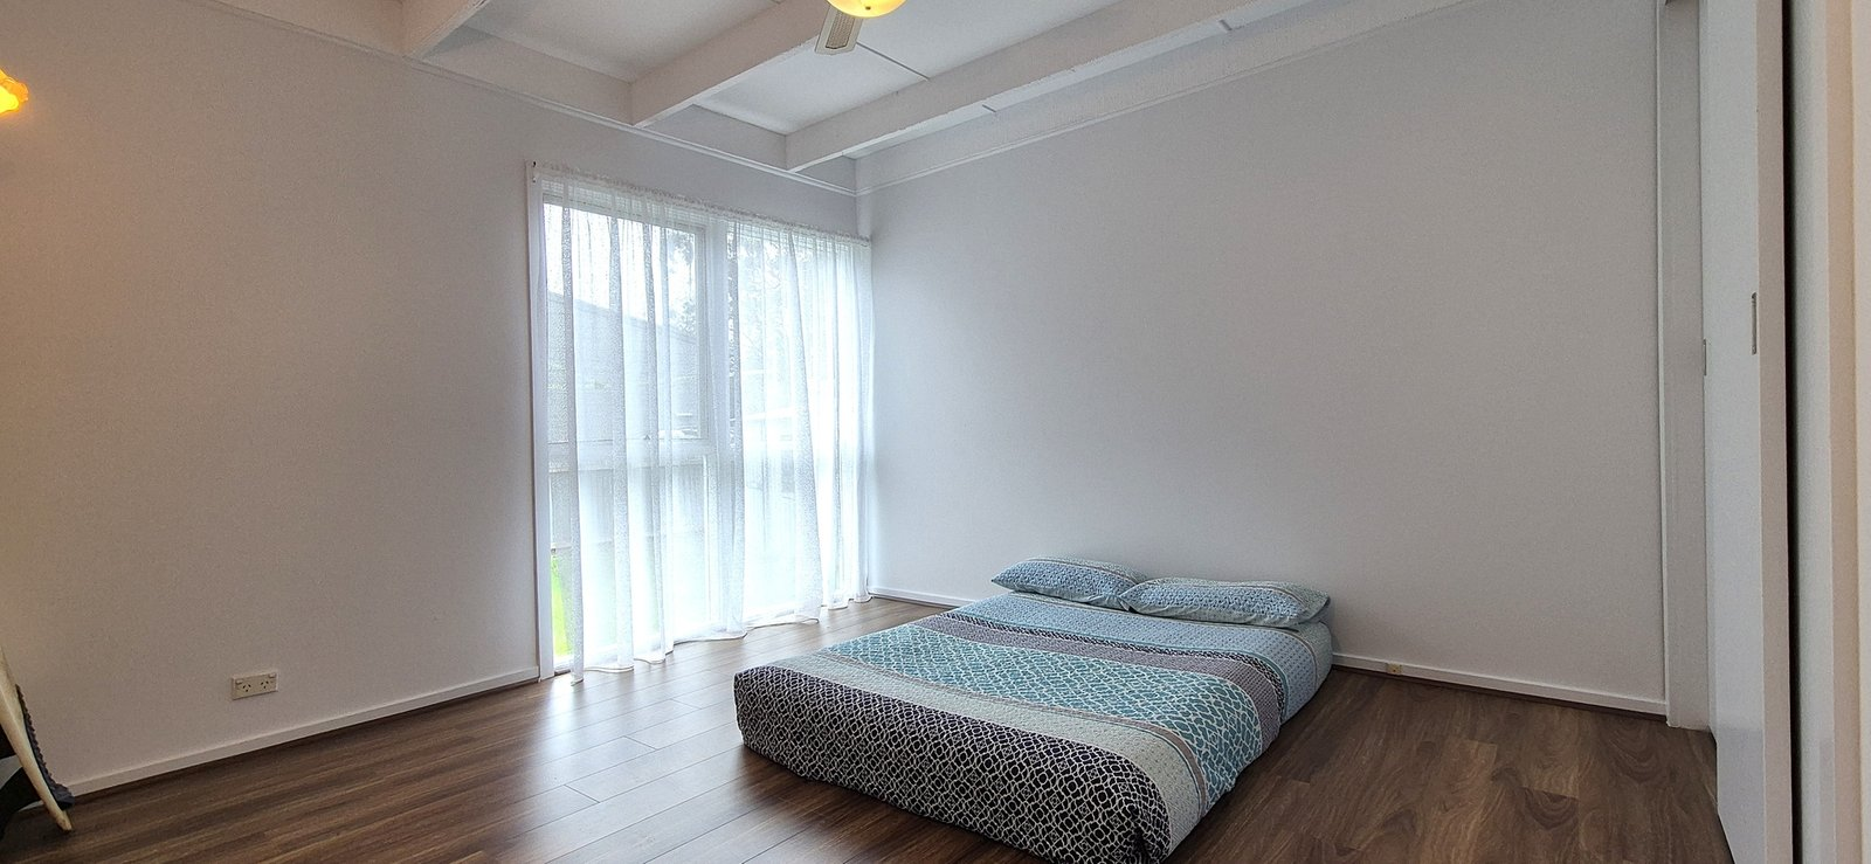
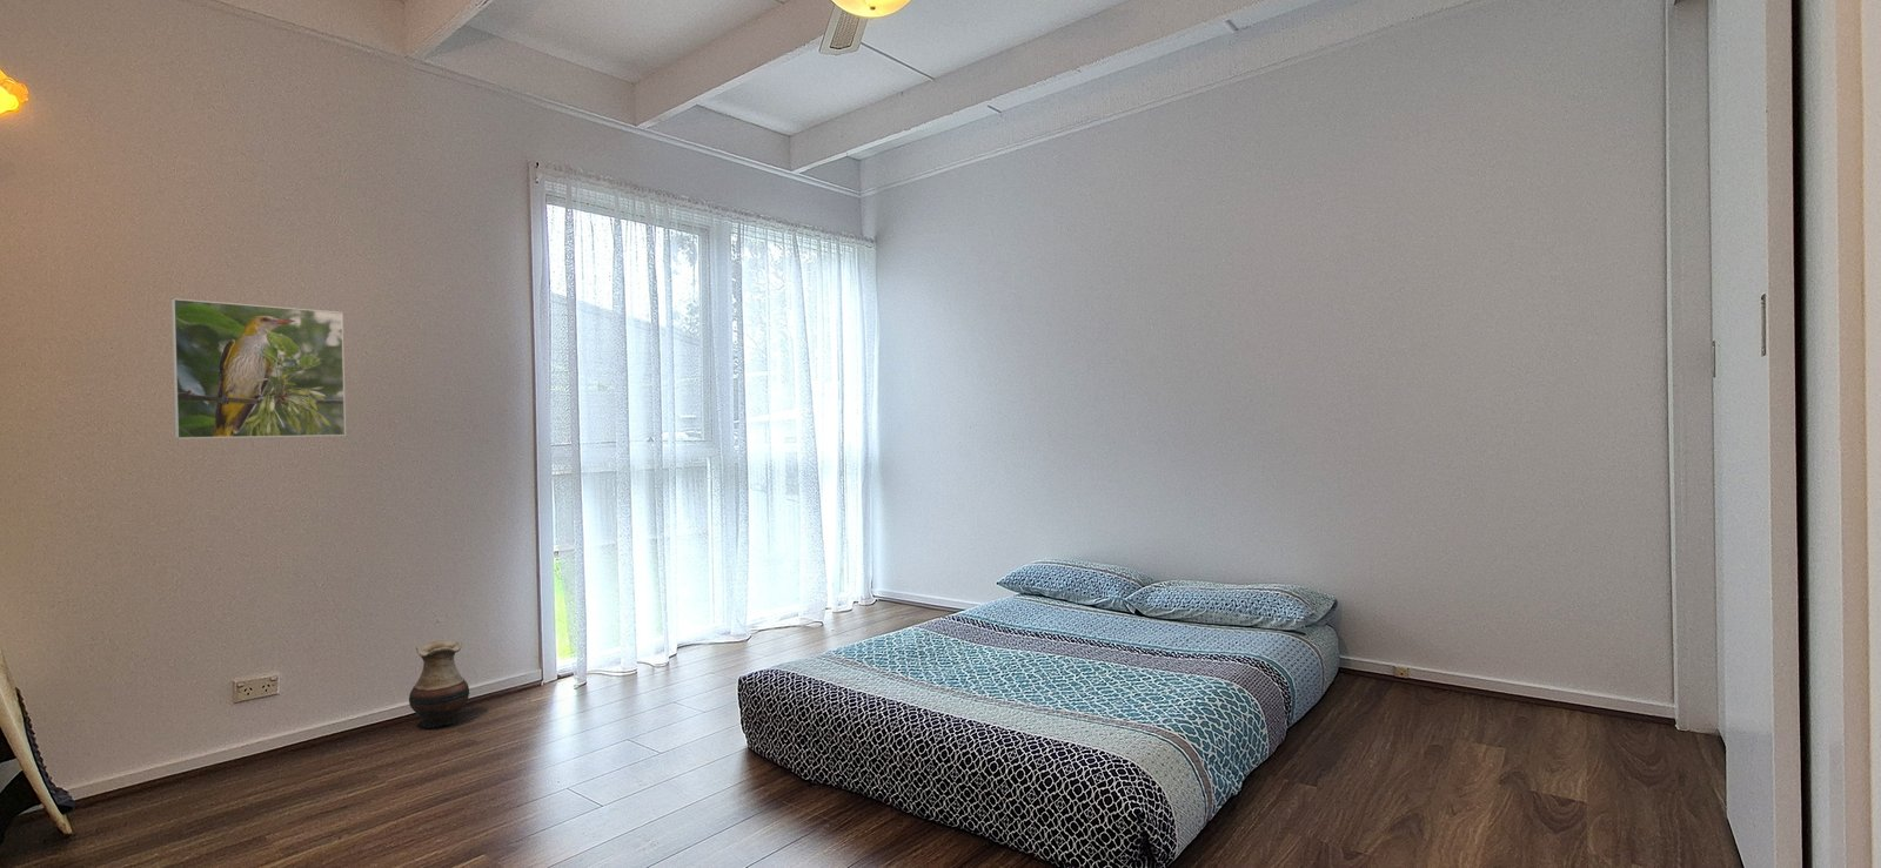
+ vase (439, 682)
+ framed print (264, 372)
